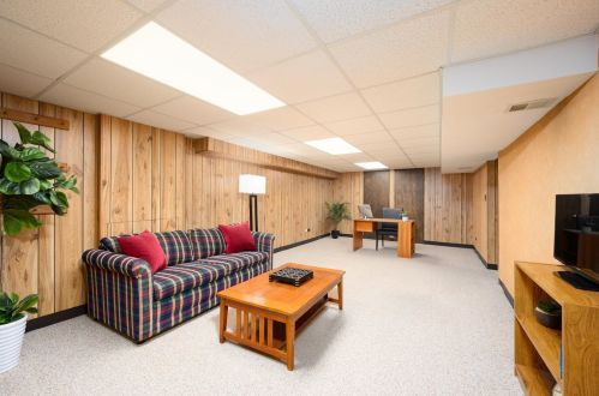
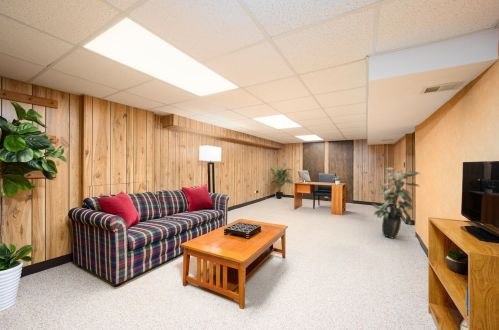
+ indoor plant (394, 202)
